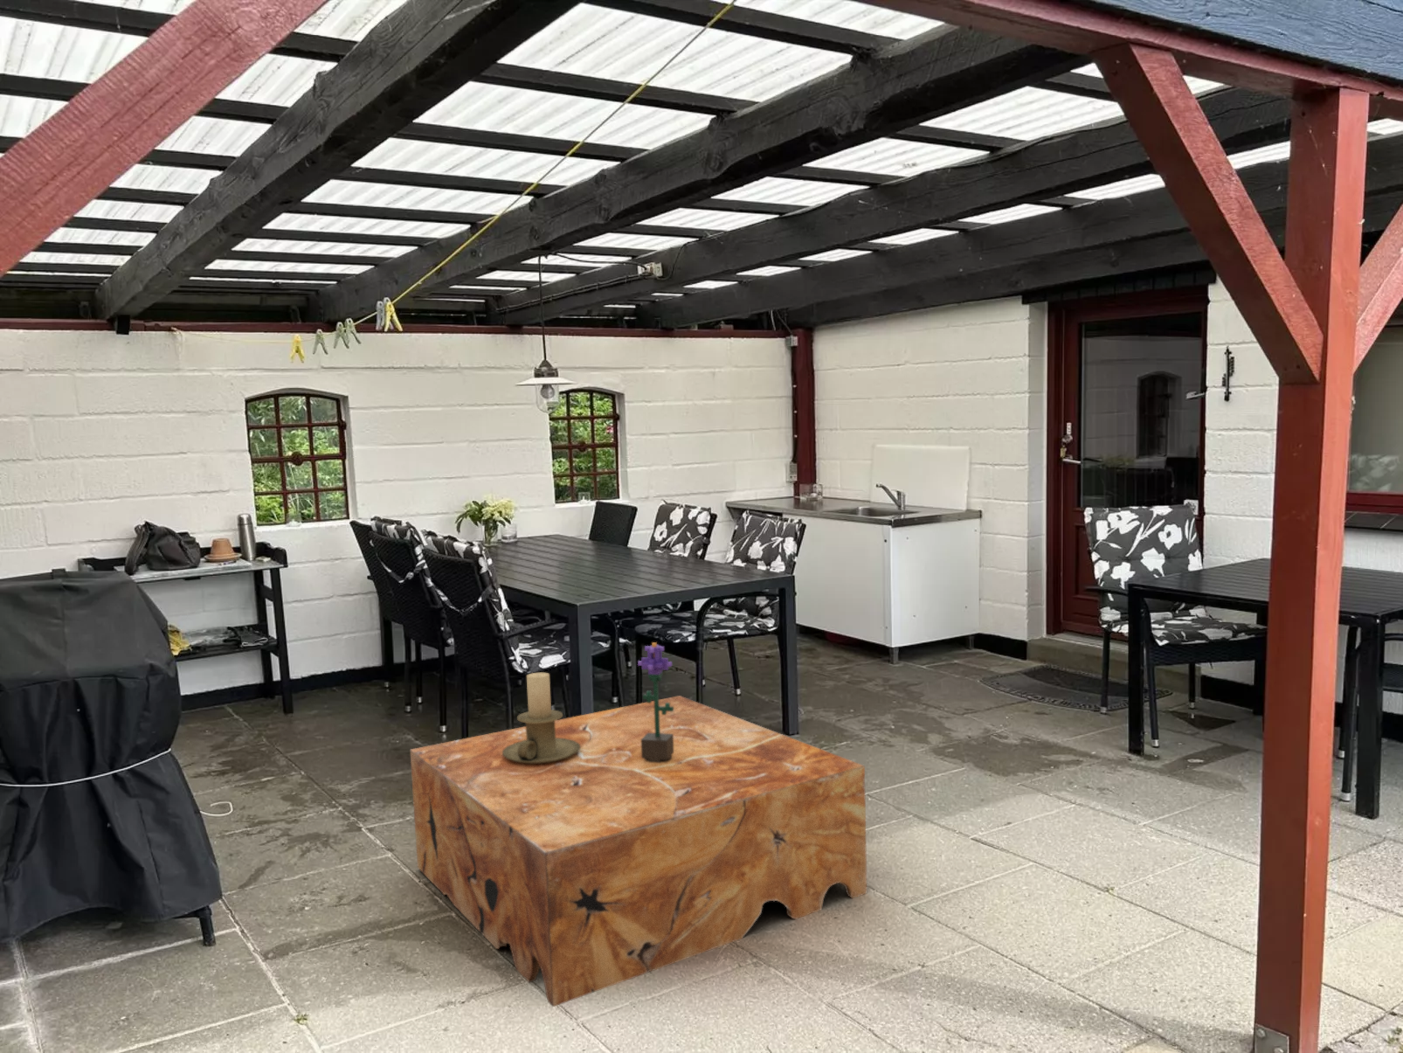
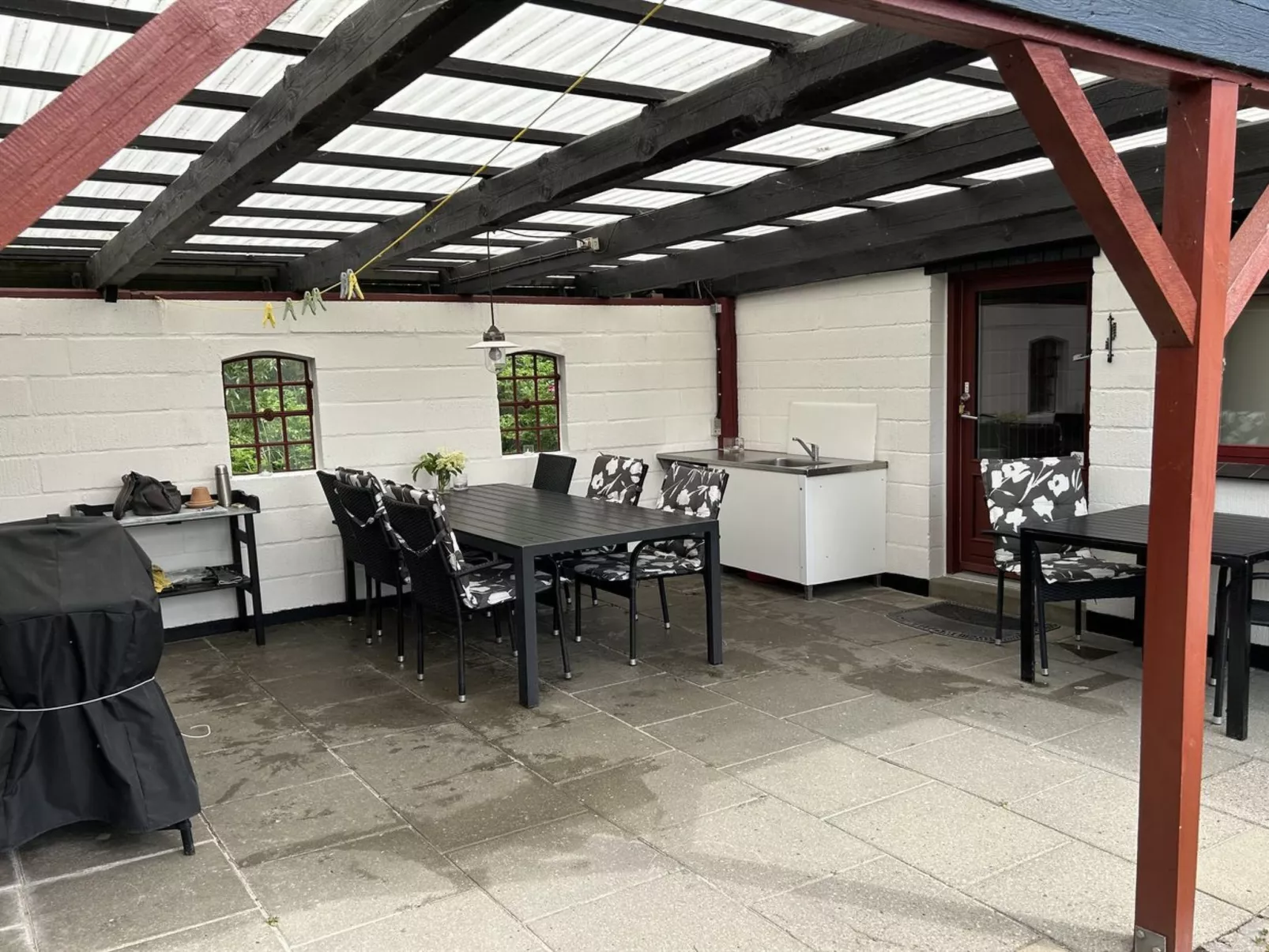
- candle holder (540, 713)
- coffee table (629, 819)
- potted flower (656, 700)
